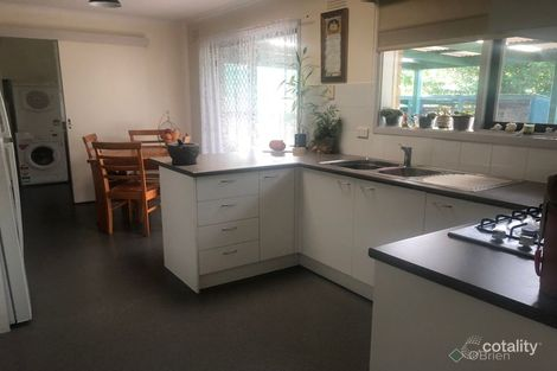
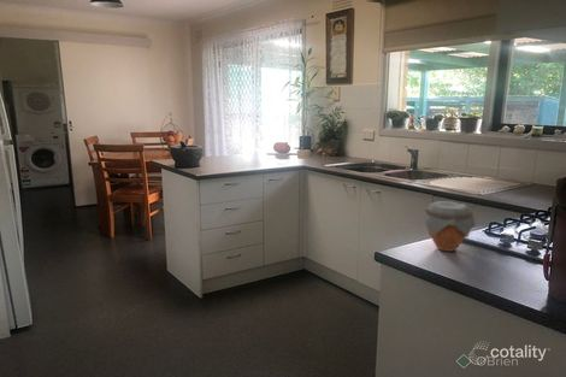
+ jar (448, 226)
